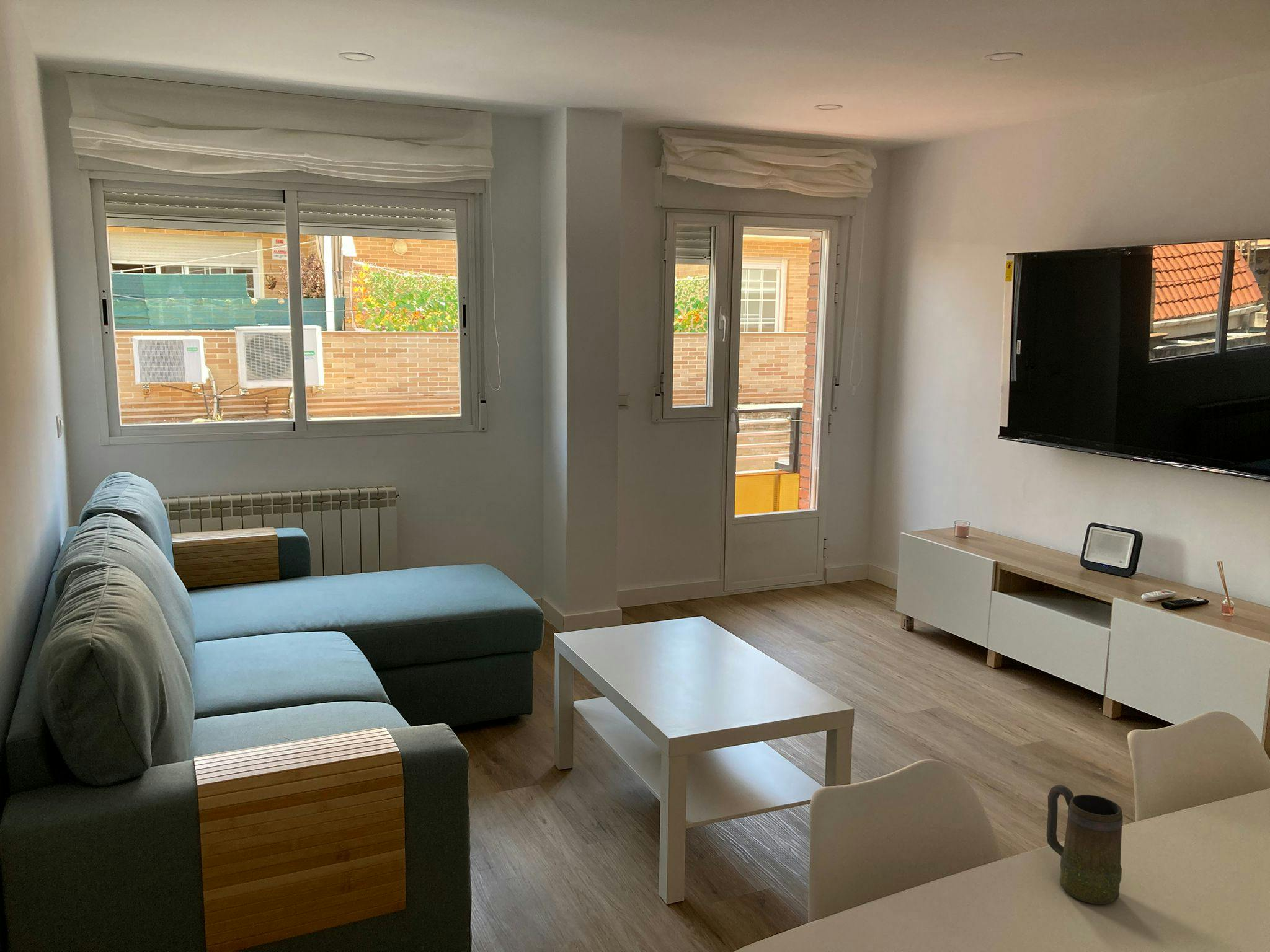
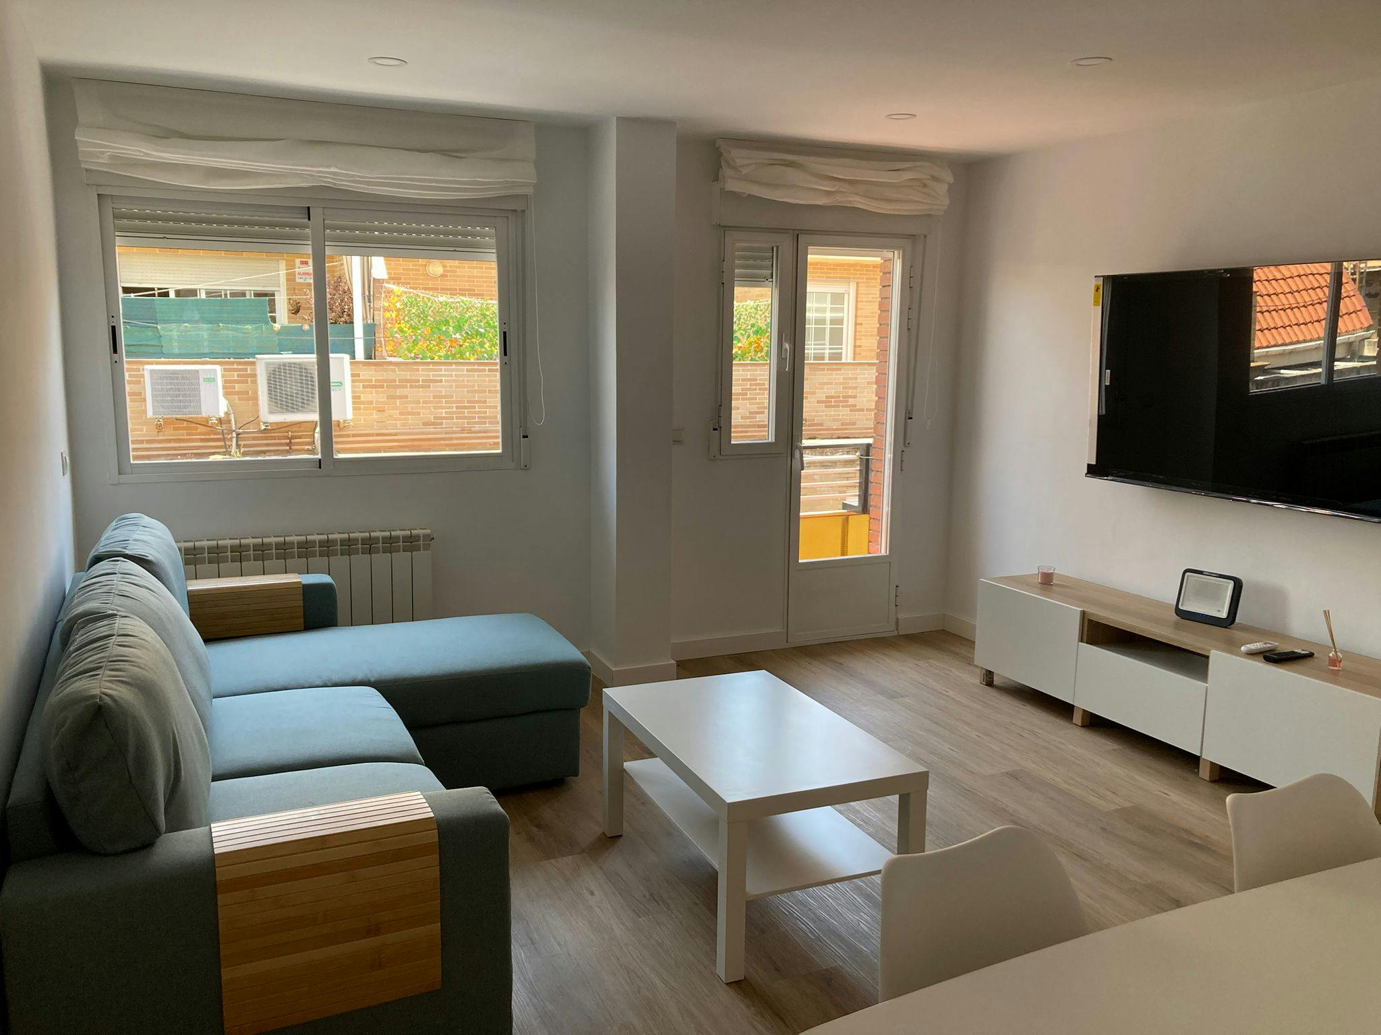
- mug (1081, 840)
